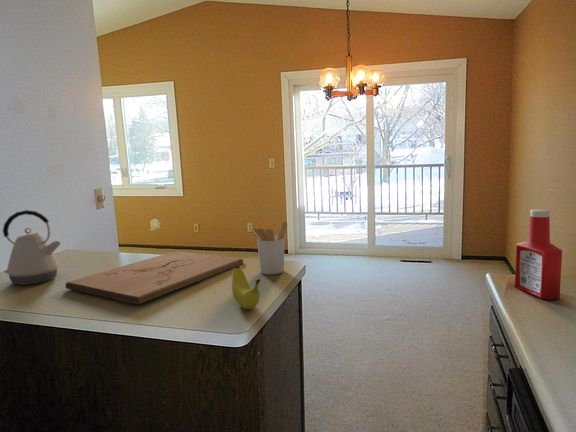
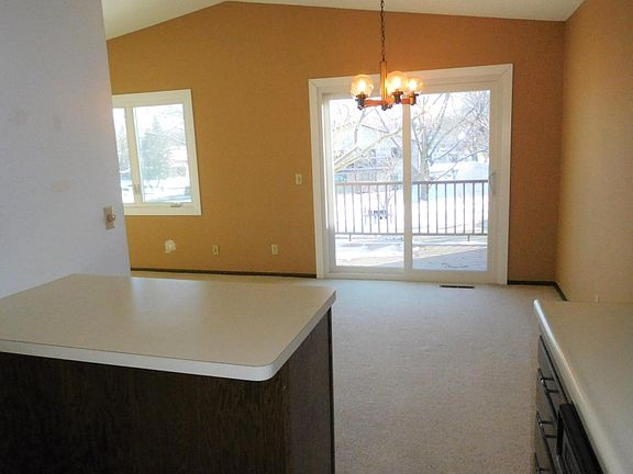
- kettle (31, 245)
- soap bottle (538, 251)
- cutting board (161, 272)
- utensil holder (269, 248)
- fruit (244, 288)
